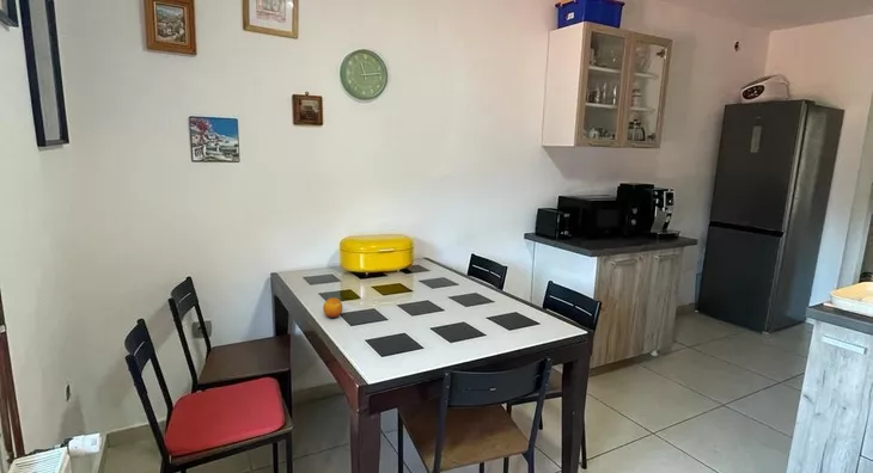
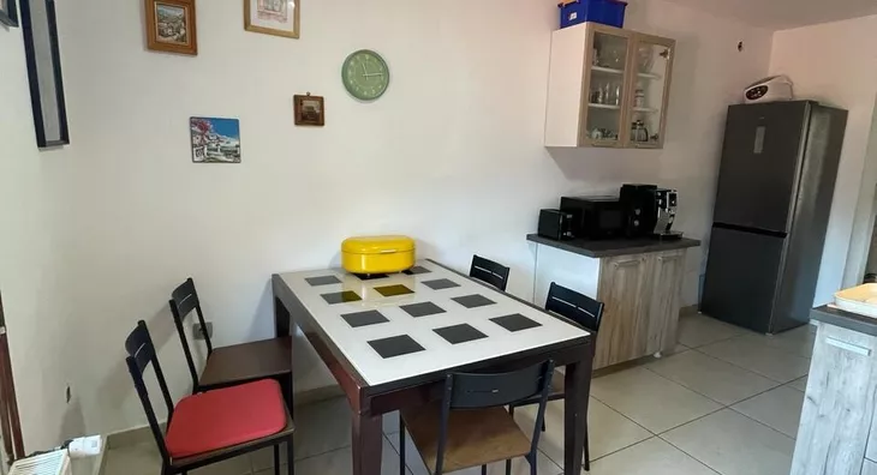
- fruit (332, 307)
